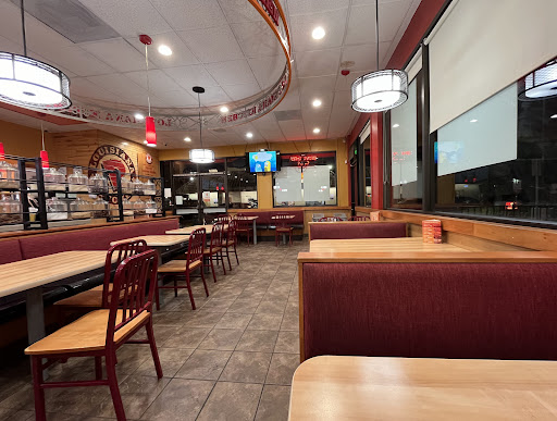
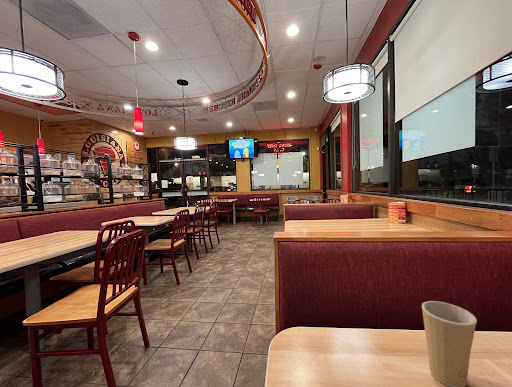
+ paper cup (447, 344)
